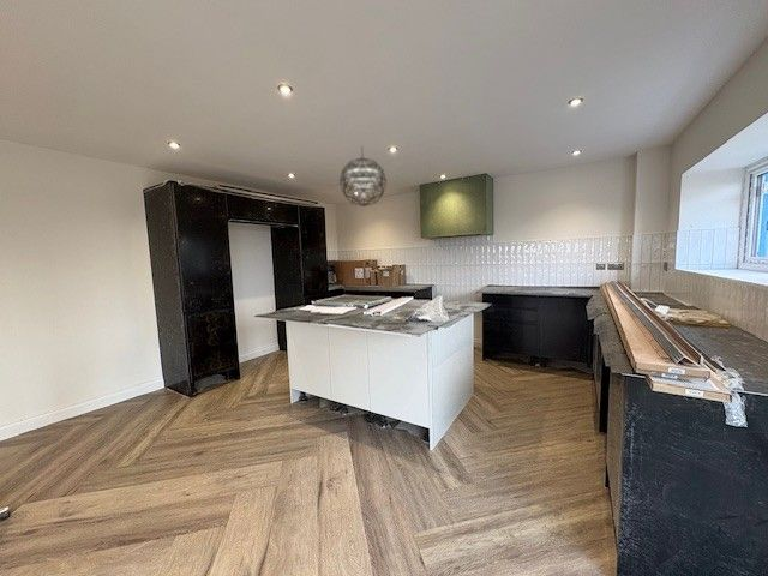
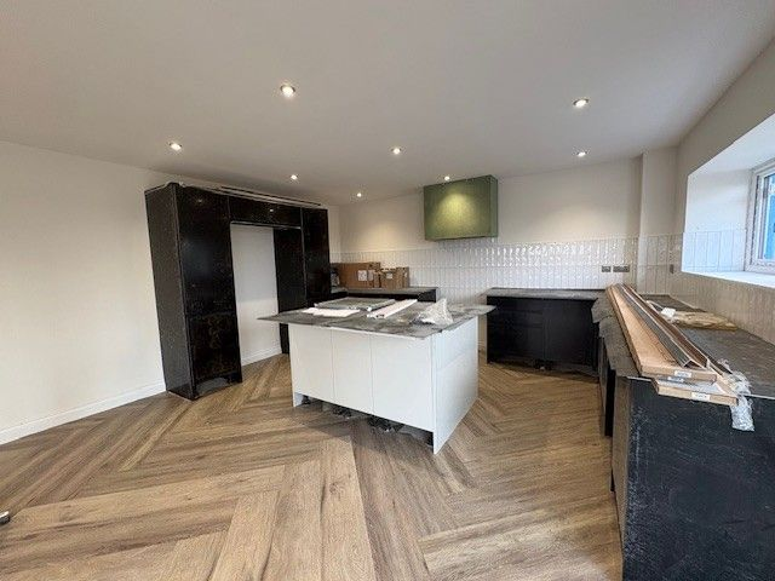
- pendant light (362, 175)
